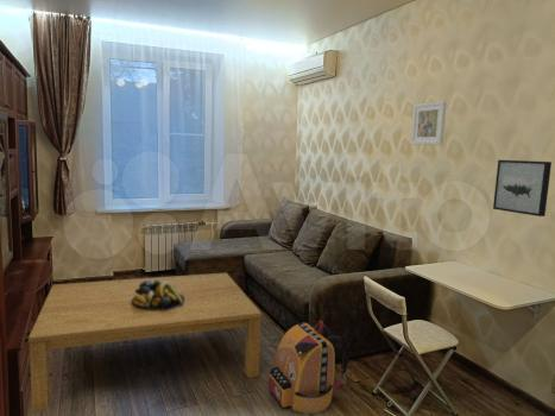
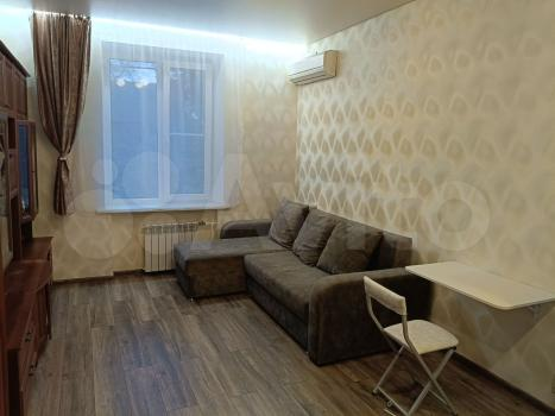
- backpack (307, 358)
- fruit bowl (158, 291)
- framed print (427, 124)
- wall art (521, 187)
- coffee table (150, 327)
